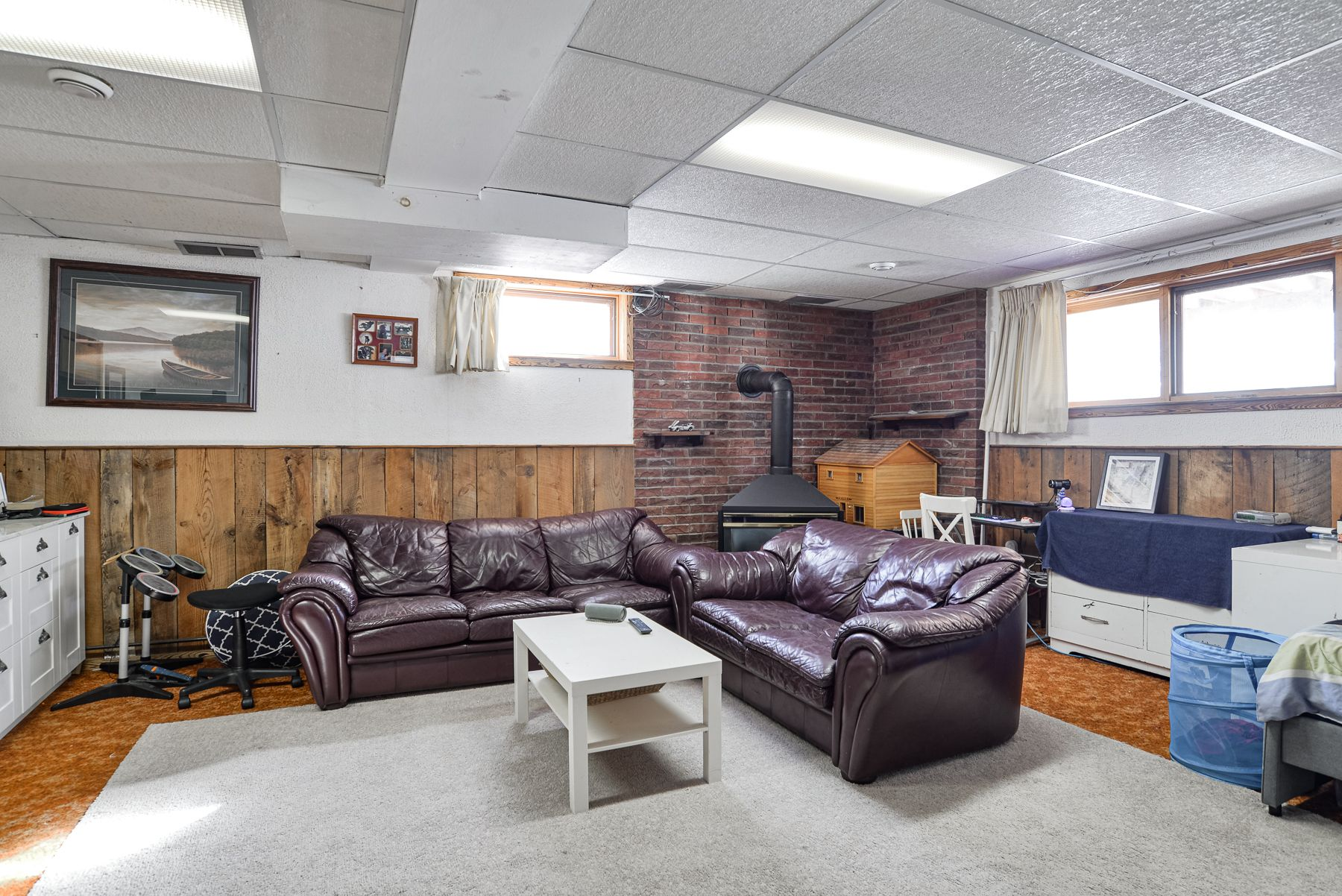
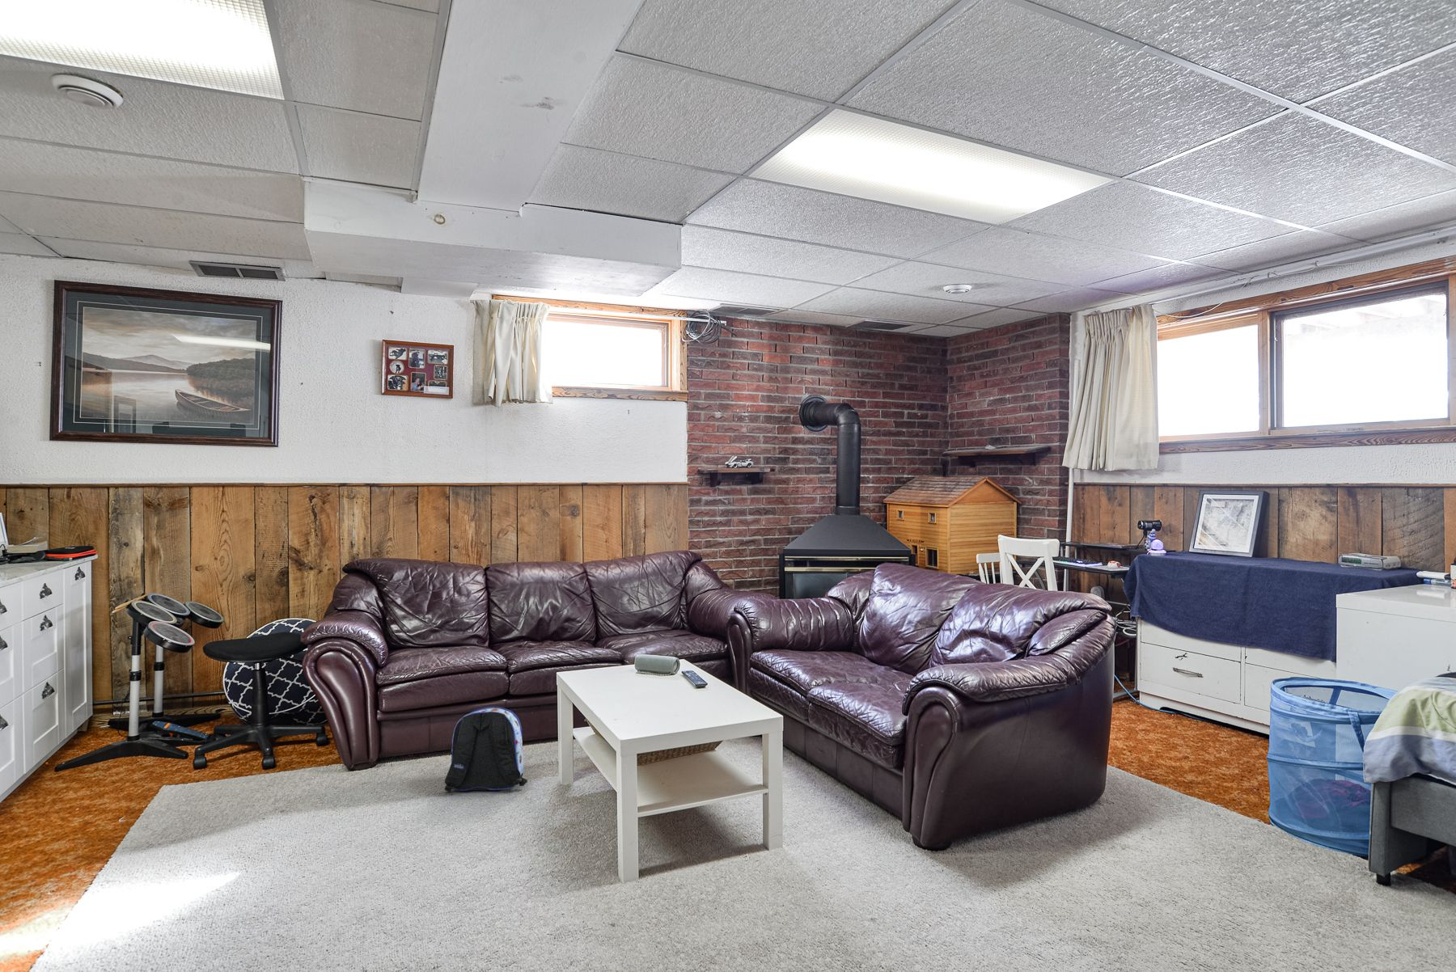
+ backpack (489, 745)
